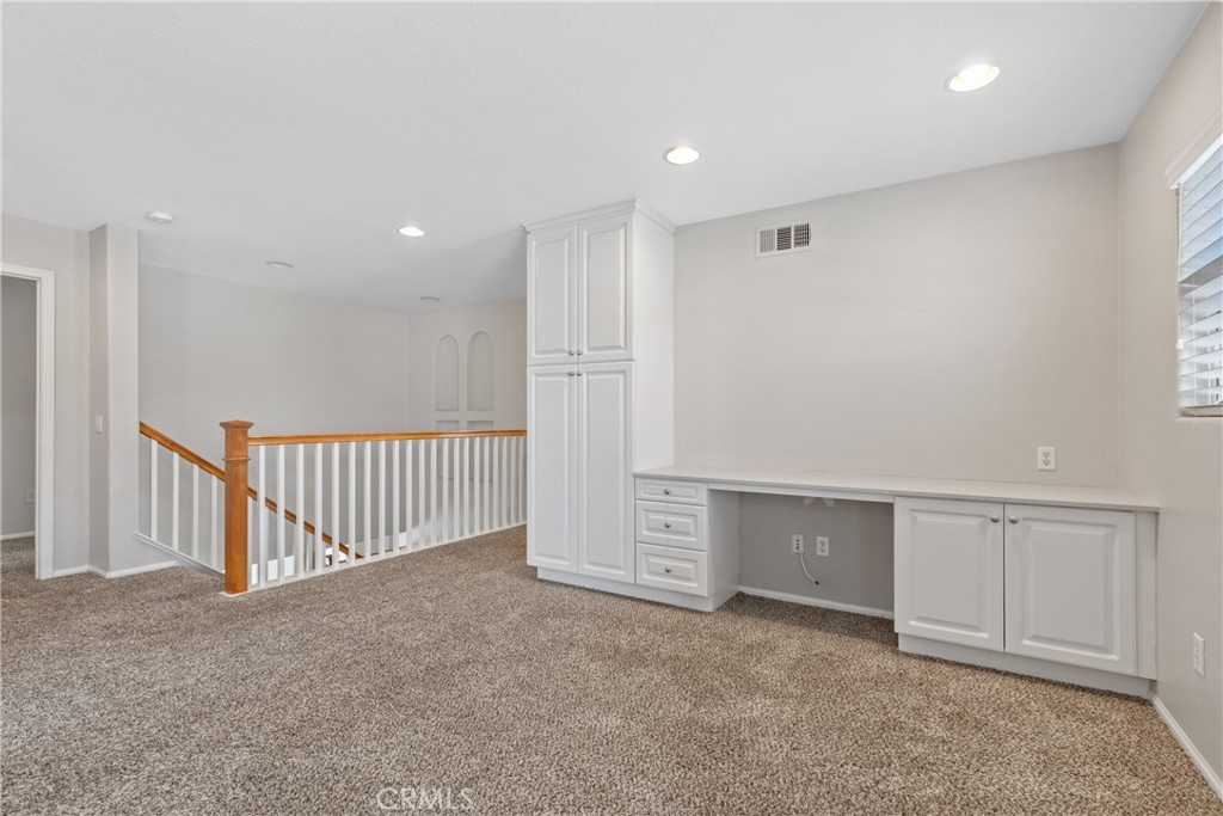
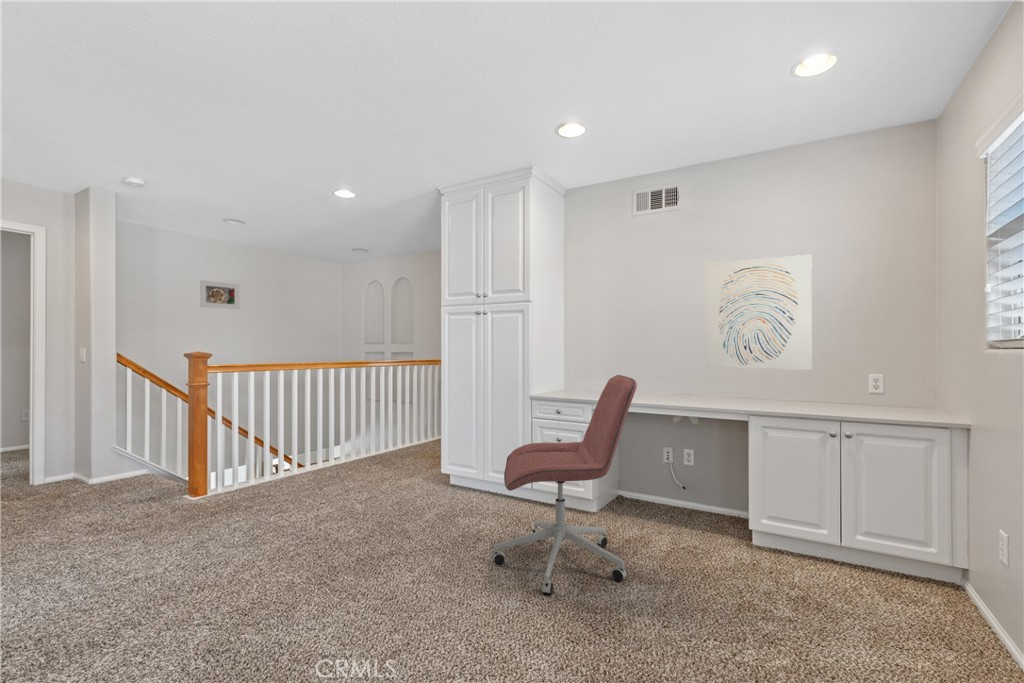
+ office chair (562, 469)
+ wall art (756, 314)
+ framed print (220, 295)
